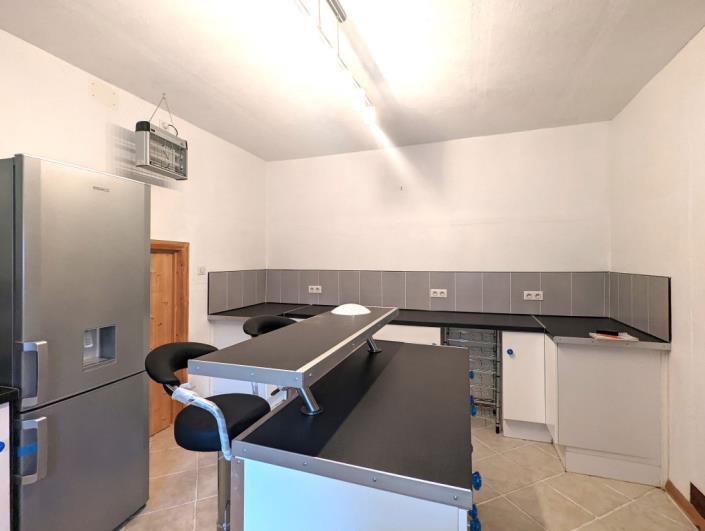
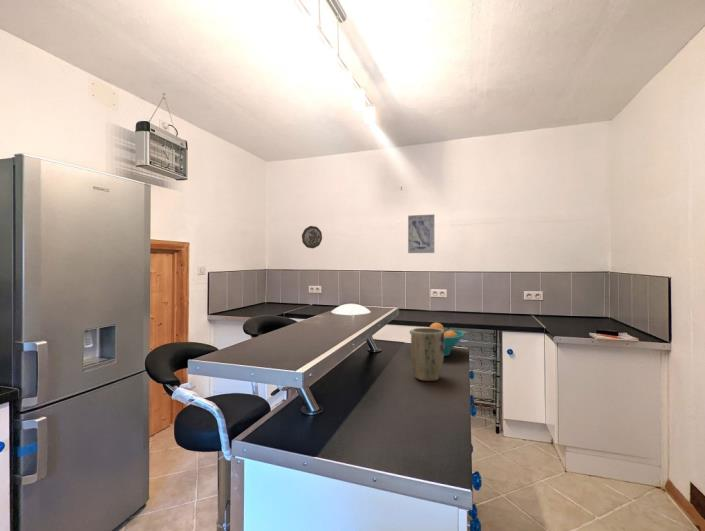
+ wall art (421, 234)
+ decorative plate (312, 237)
+ fruit bowl (444, 338)
+ plant pot (427, 353)
